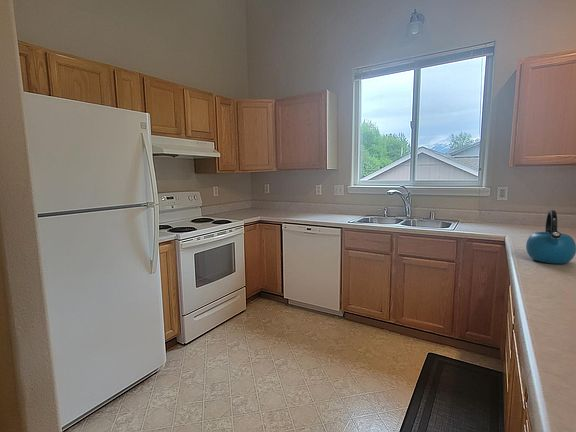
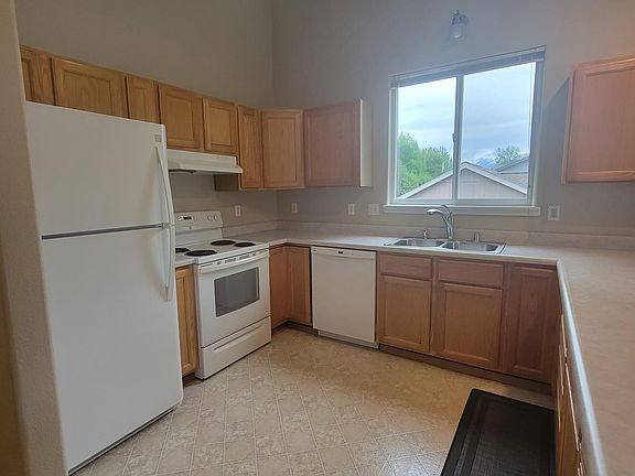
- kettle (551, 236)
